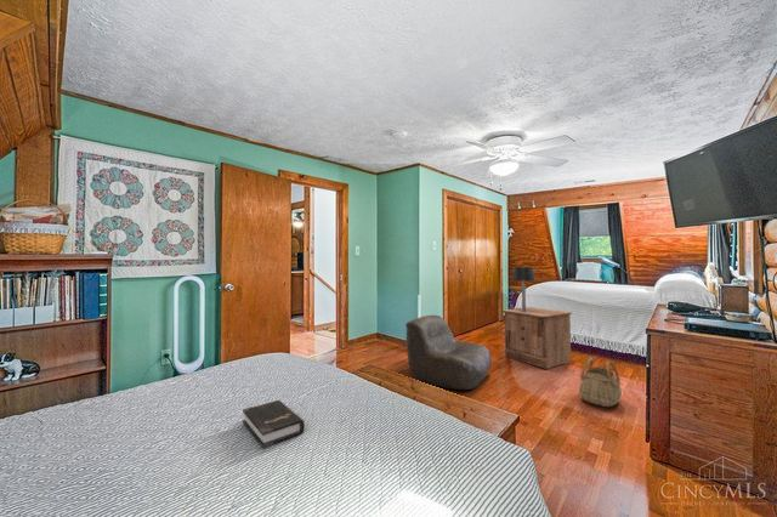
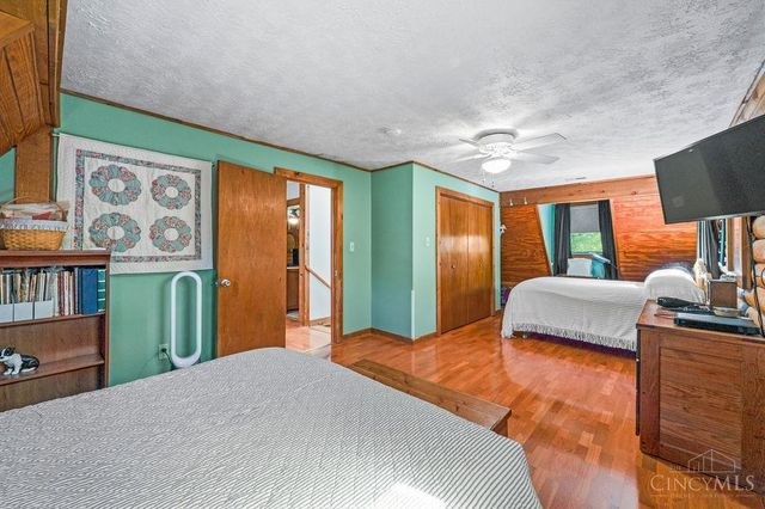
- hardback book (272, 420)
- armchair (449, 347)
- nightstand (535, 335)
- basket (600, 380)
- table lamp (523, 289)
